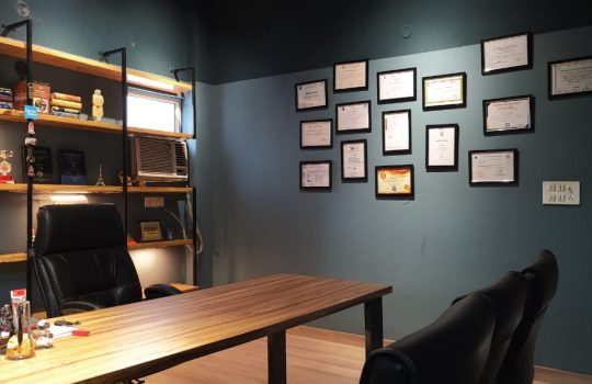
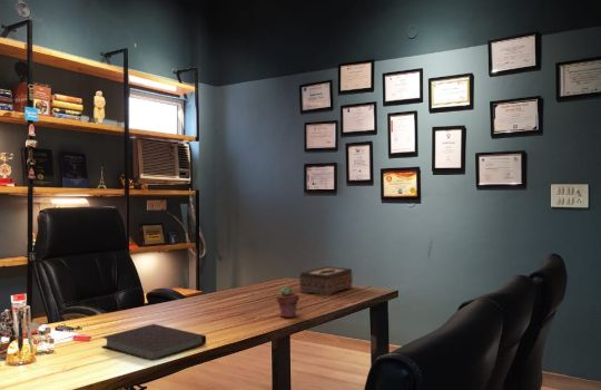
+ potted succulent (287, 301)
+ tissue box (326, 280)
+ notebook (154, 340)
